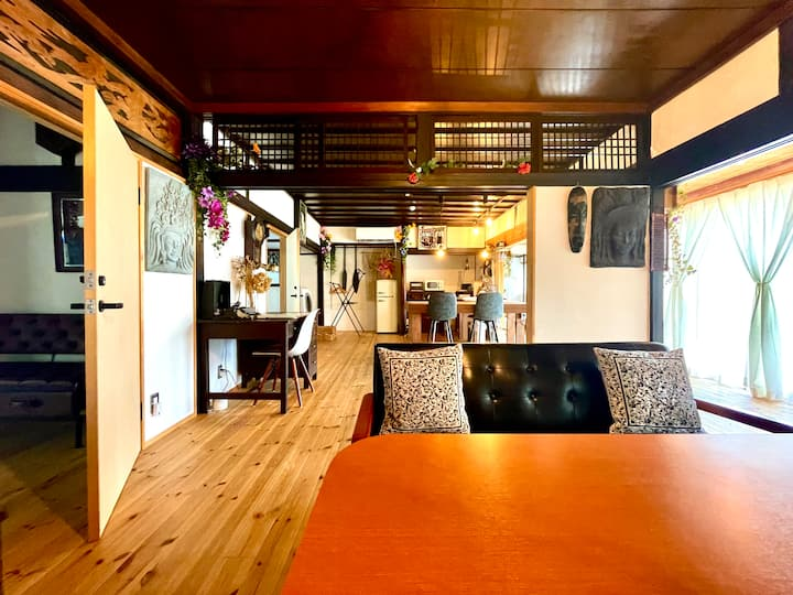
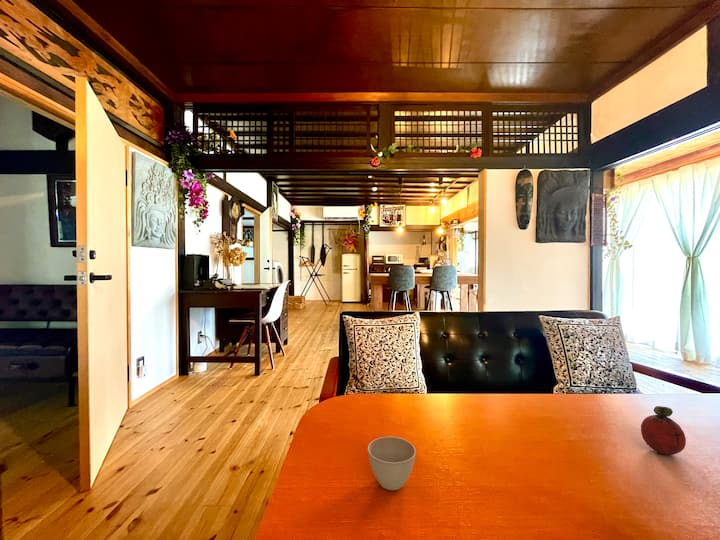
+ fruit (662, 430)
+ flower pot (391, 465)
